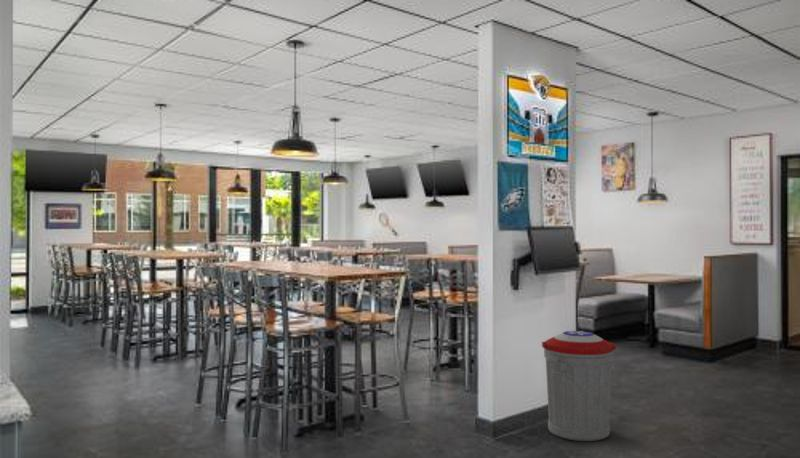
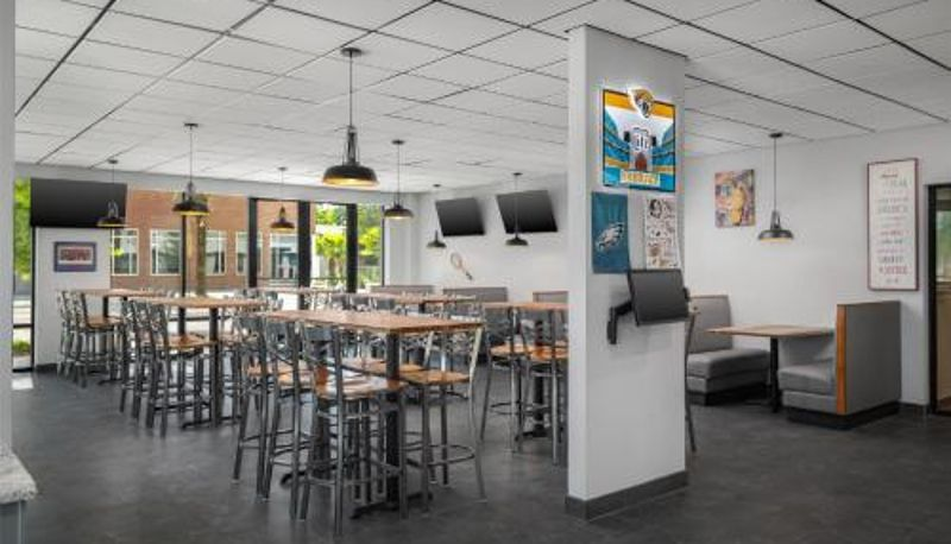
- trash can (578, 381)
